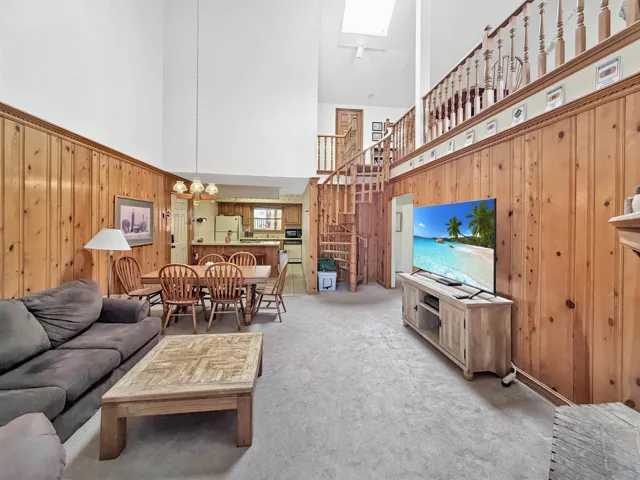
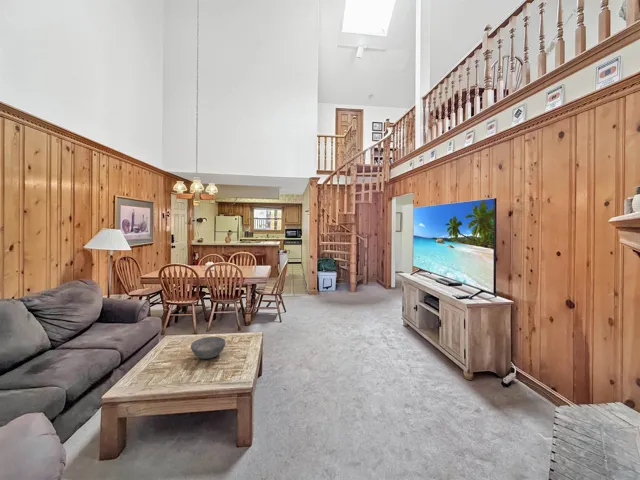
+ bowl (208, 349)
